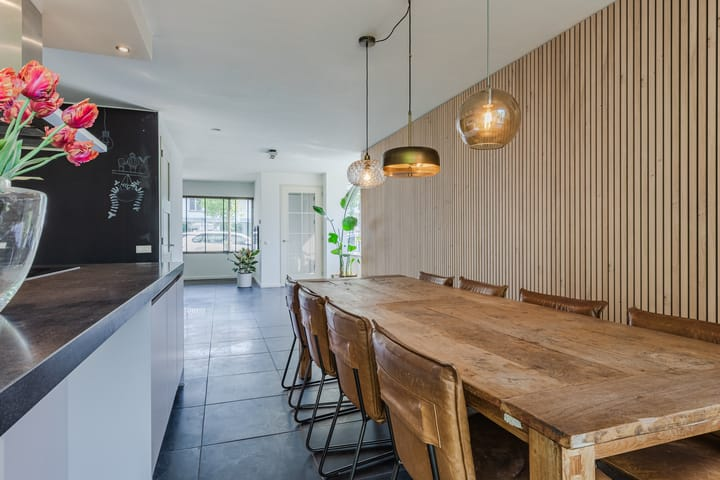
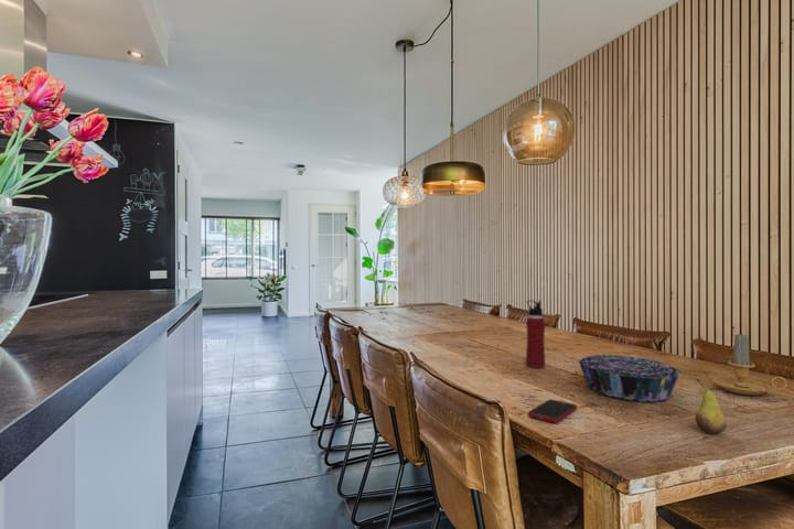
+ cell phone (552, 410)
+ water bottle (535, 333)
+ decorative bowl (627, 377)
+ candle (748, 361)
+ fruit (710, 406)
